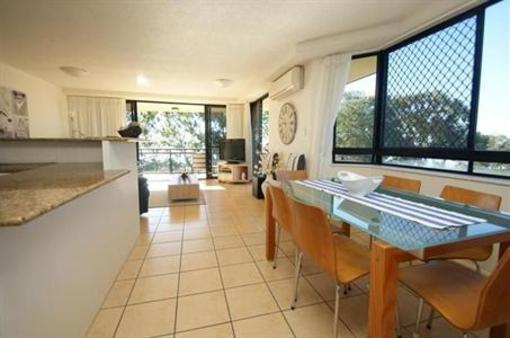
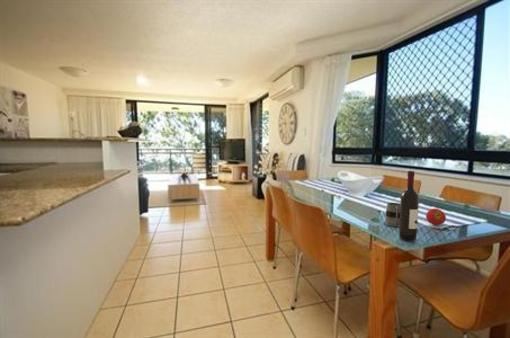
+ fruit (435, 216)
+ wine bottle (409, 205)
+ mug (395, 214)
